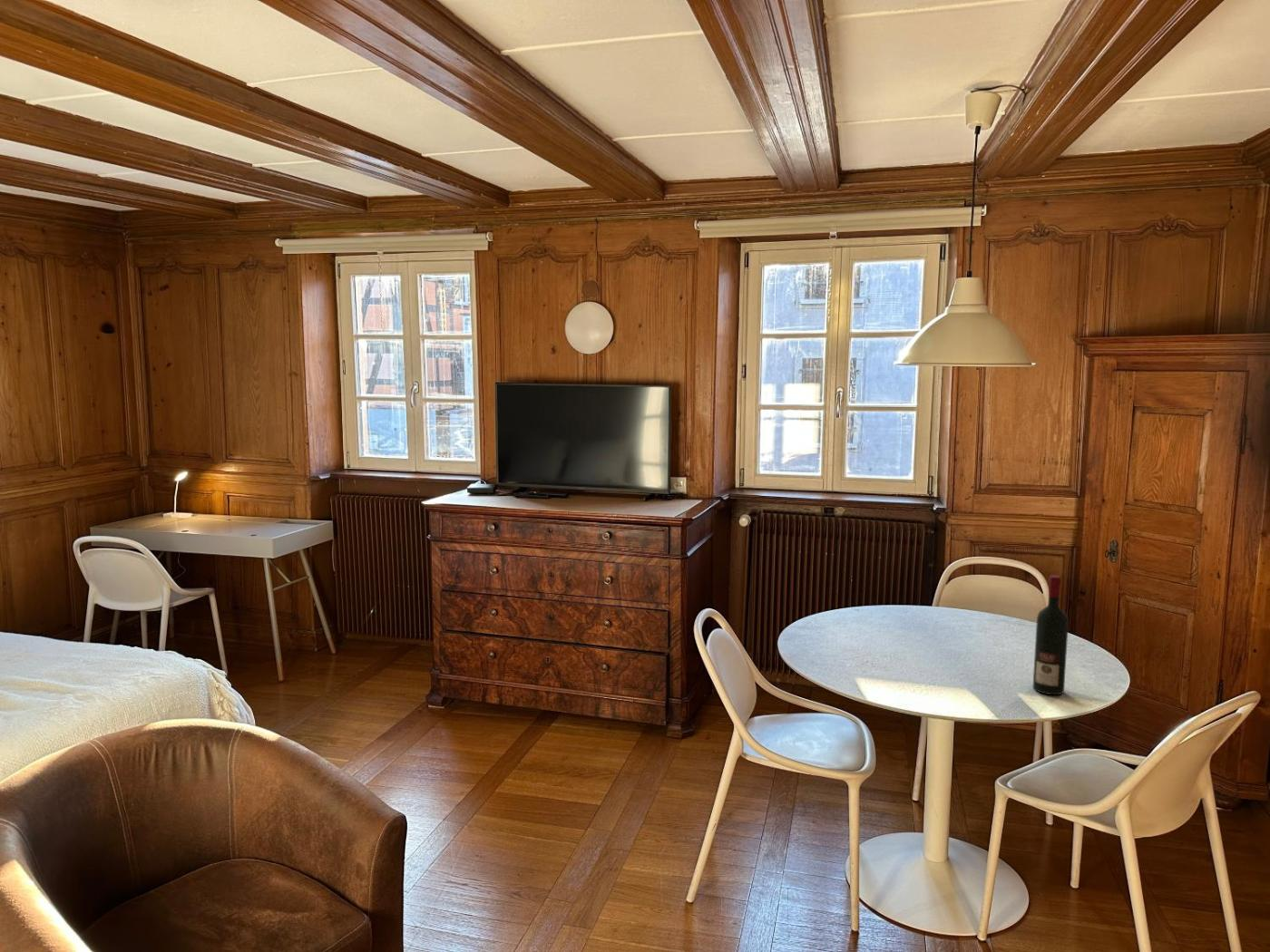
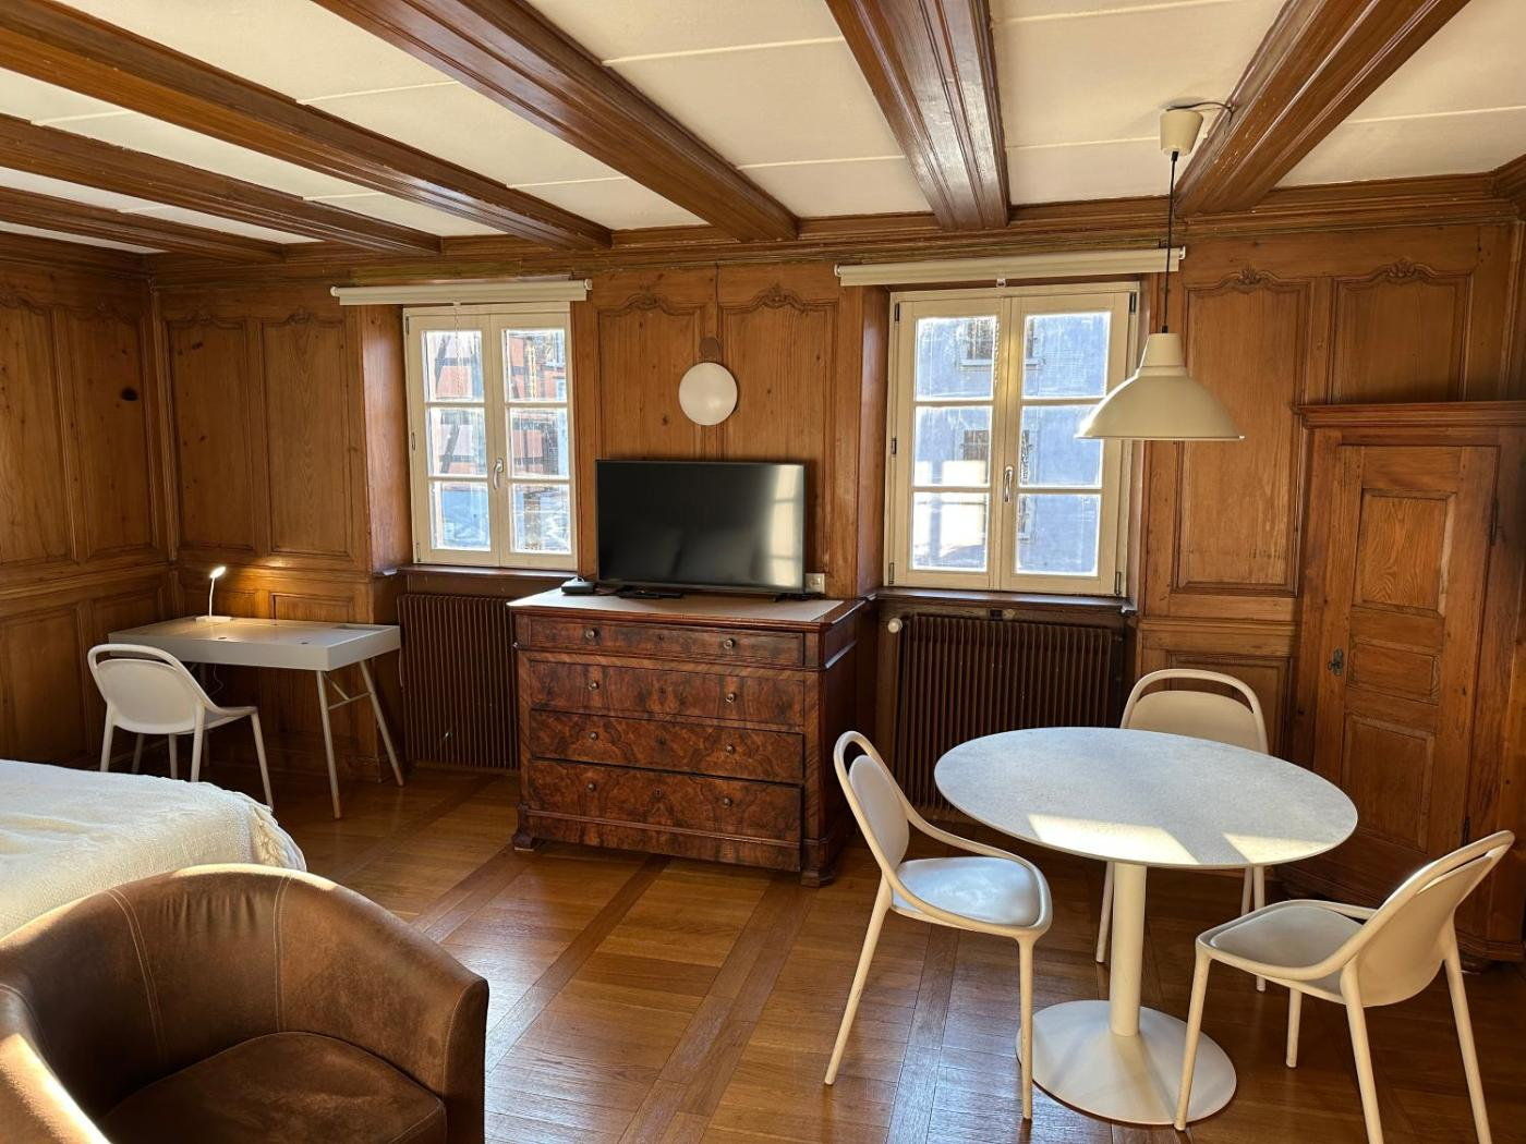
- alcohol (1051, 633)
